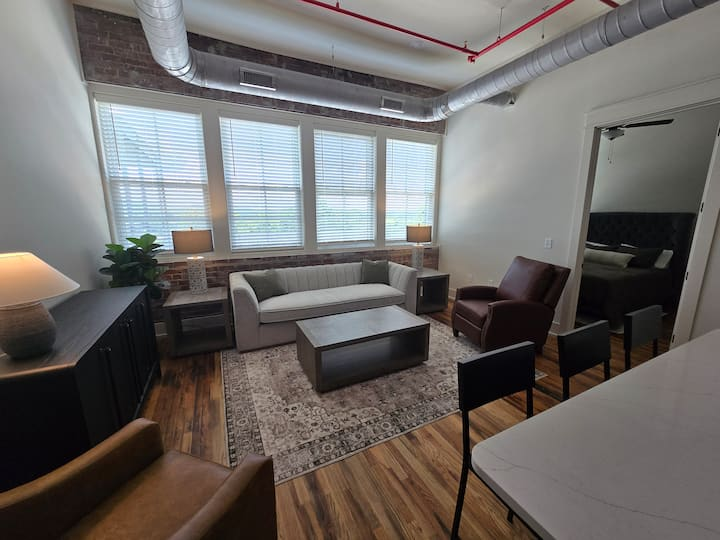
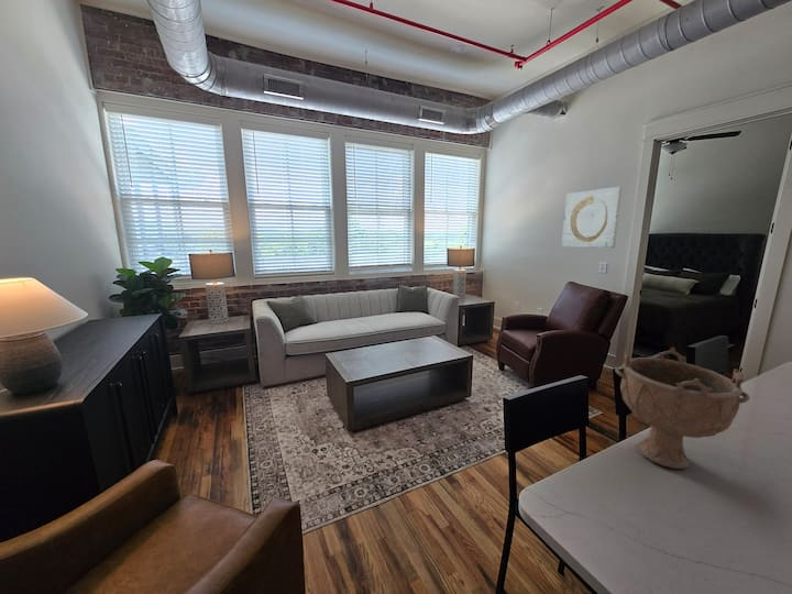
+ decorative bowl (671, 409)
+ wall art (588, 219)
